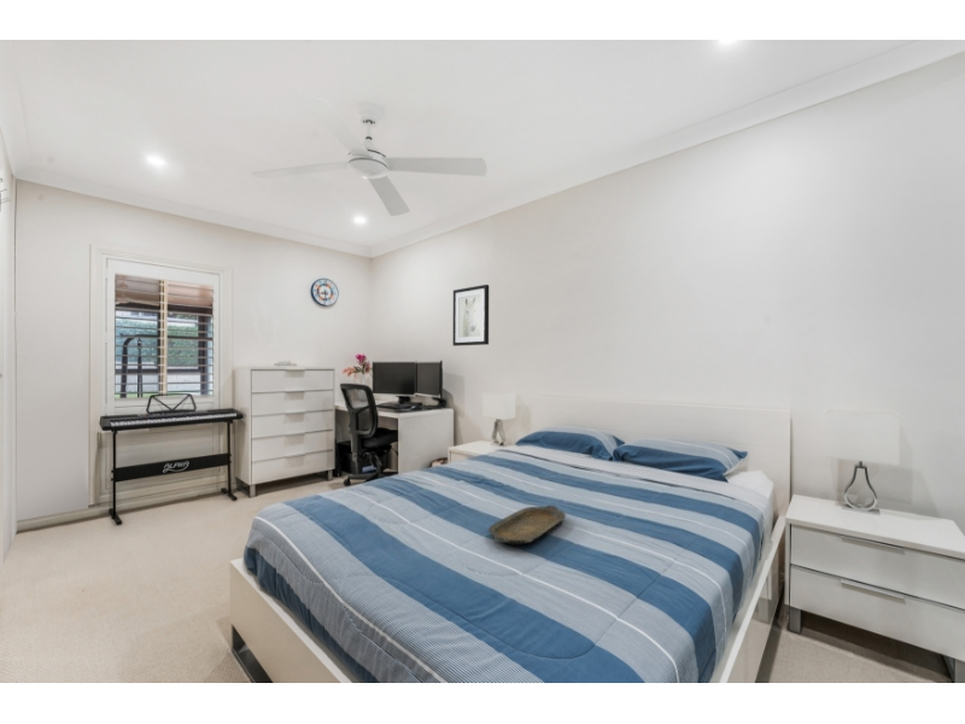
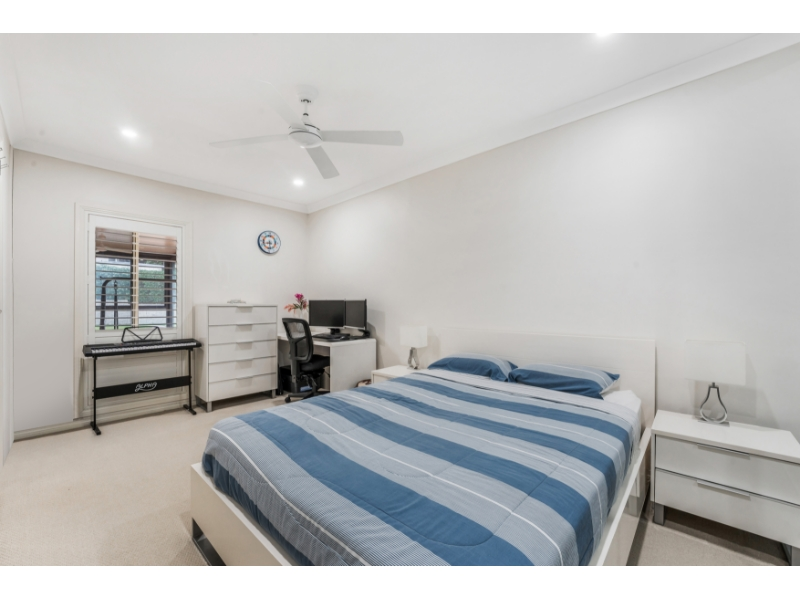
- serving tray (528, 524)
- wall art (469, 316)
